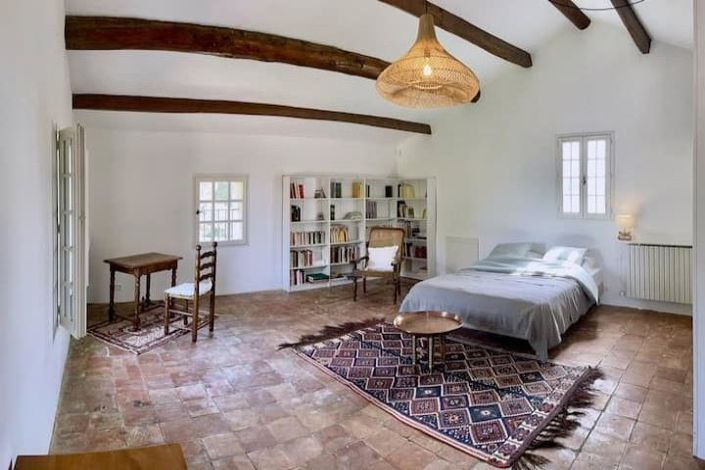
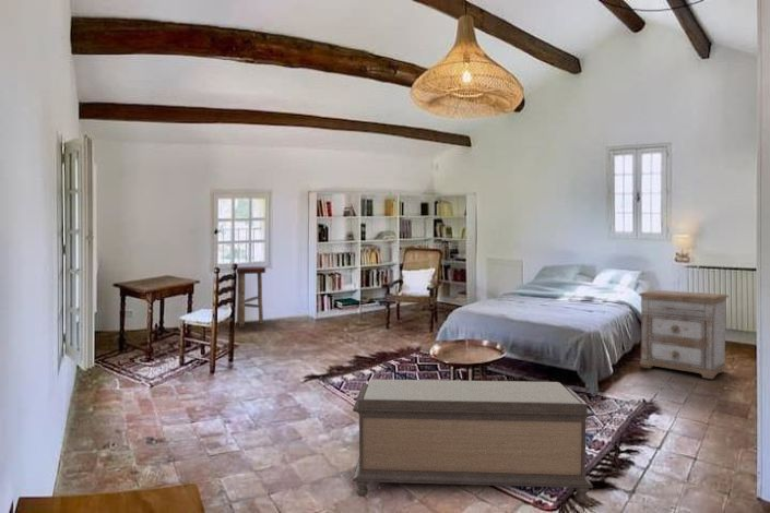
+ bench (466, 436)
+ stool (249, 298)
+ nightstand (682, 331)
